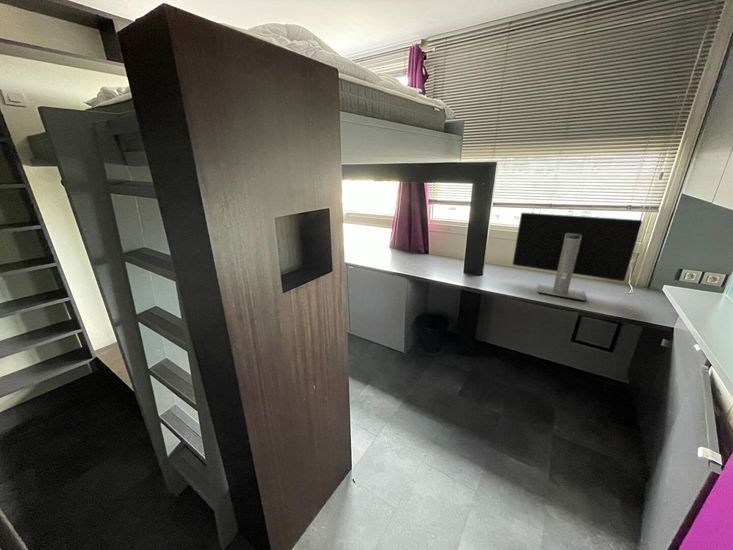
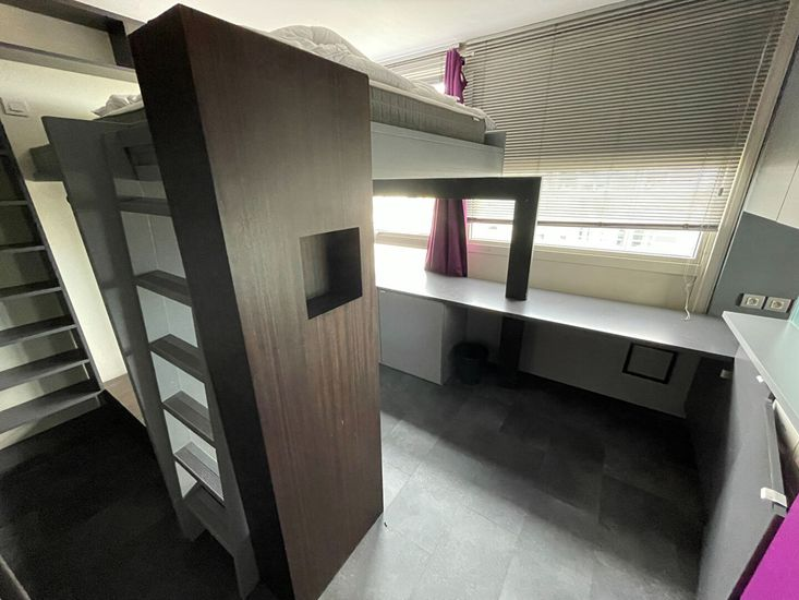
- monitor (567, 255)
